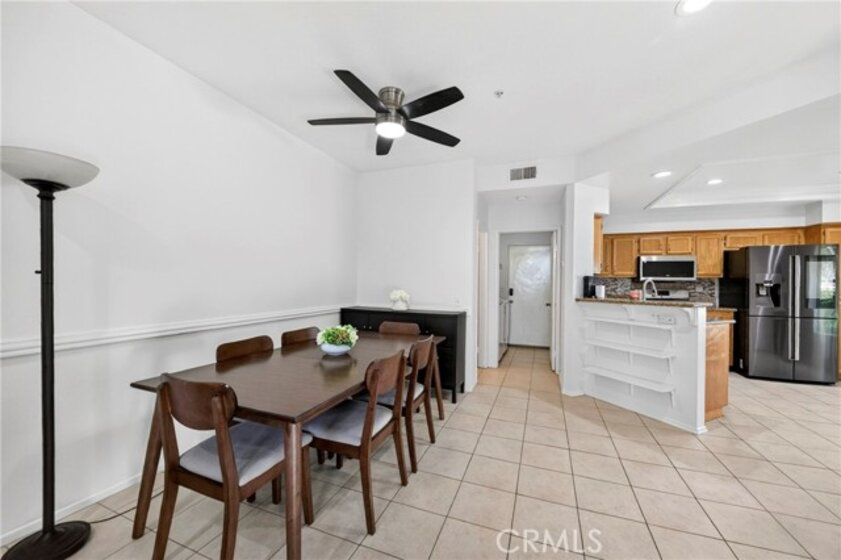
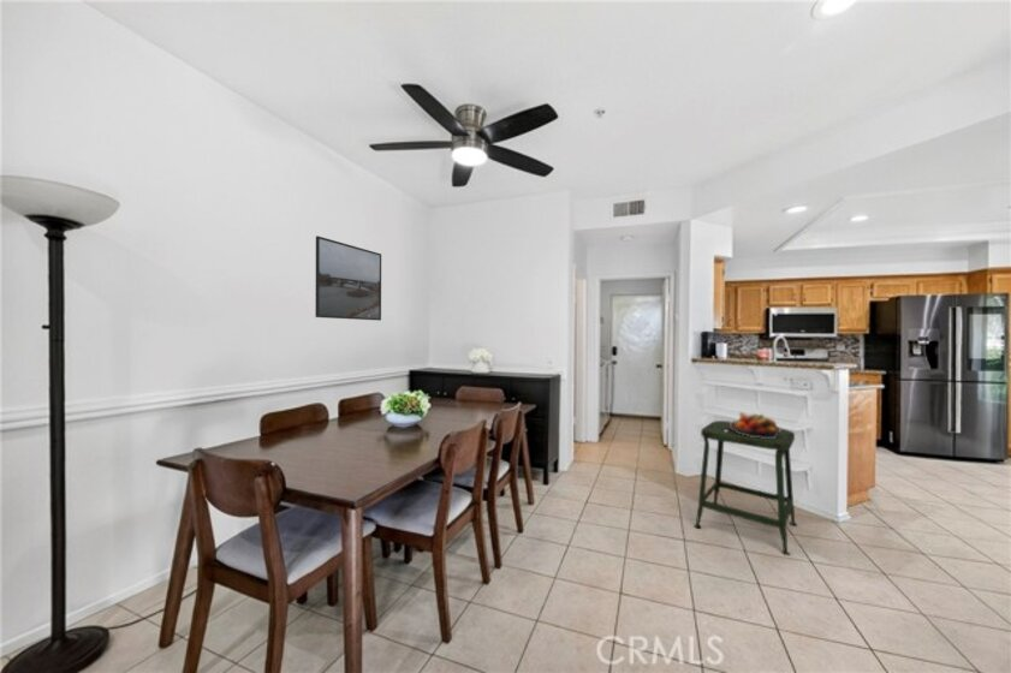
+ stool (744, 487)
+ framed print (351, 282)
+ fruit bowl (754, 423)
